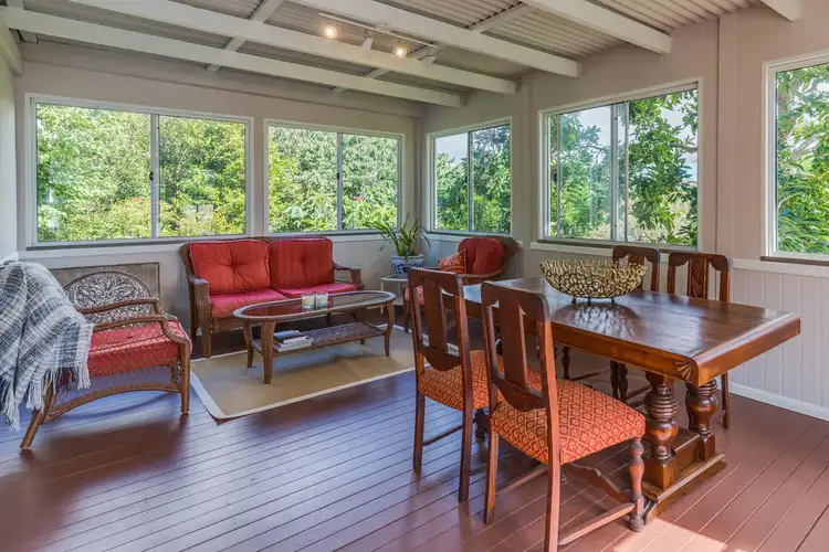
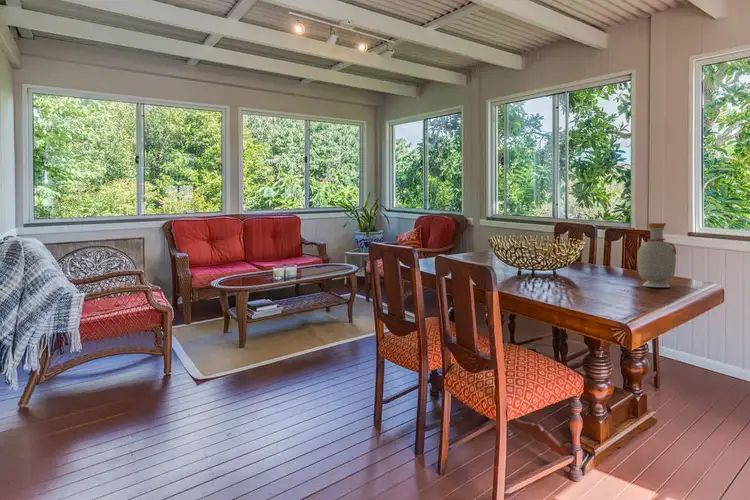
+ bottle (656, 254)
